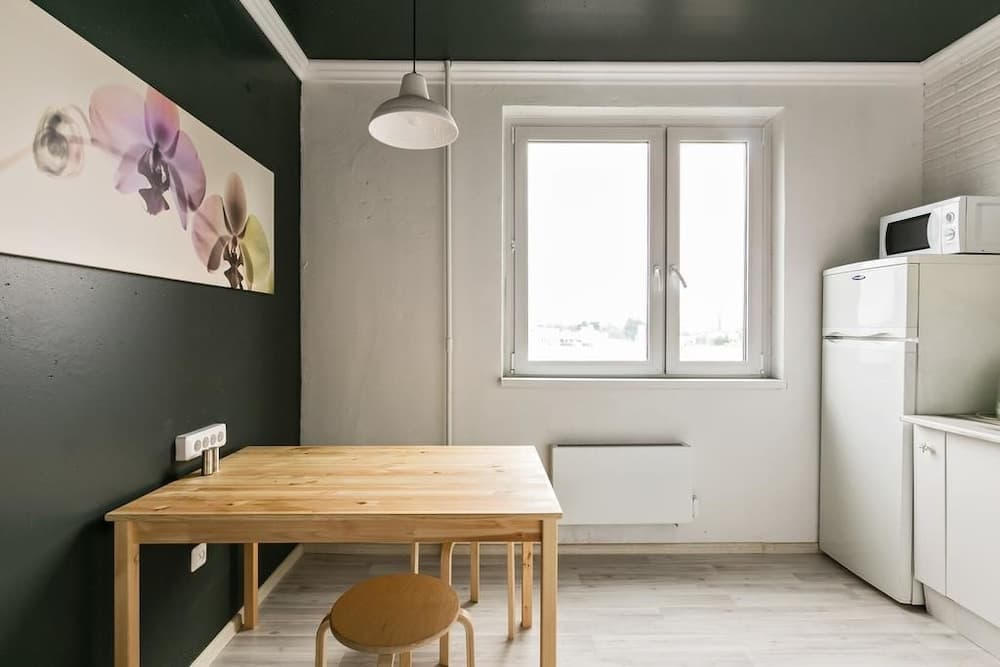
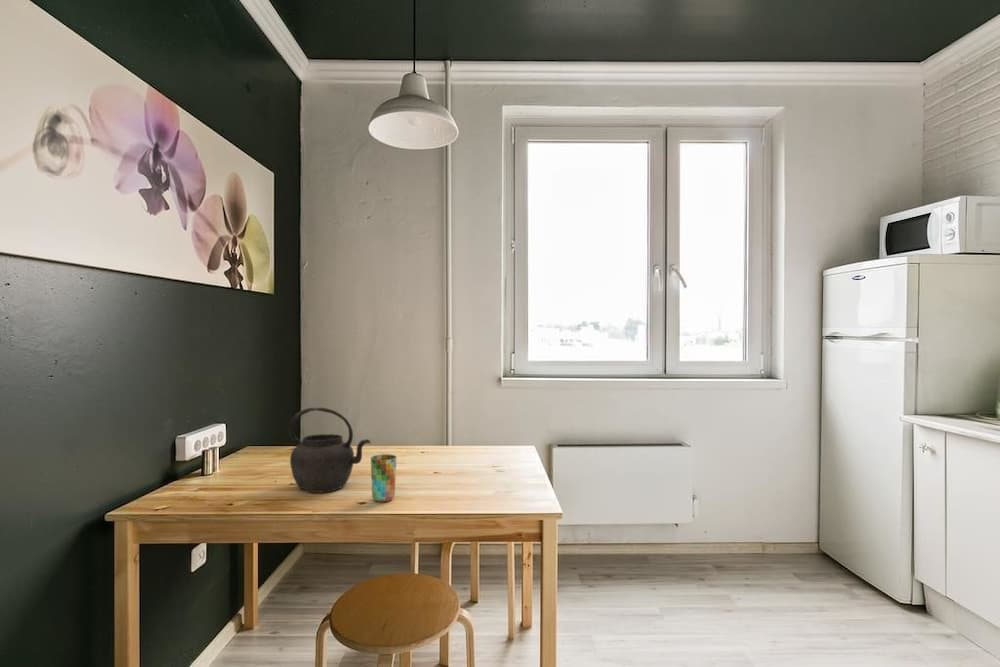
+ kettle (329, 447)
+ cup (383, 478)
